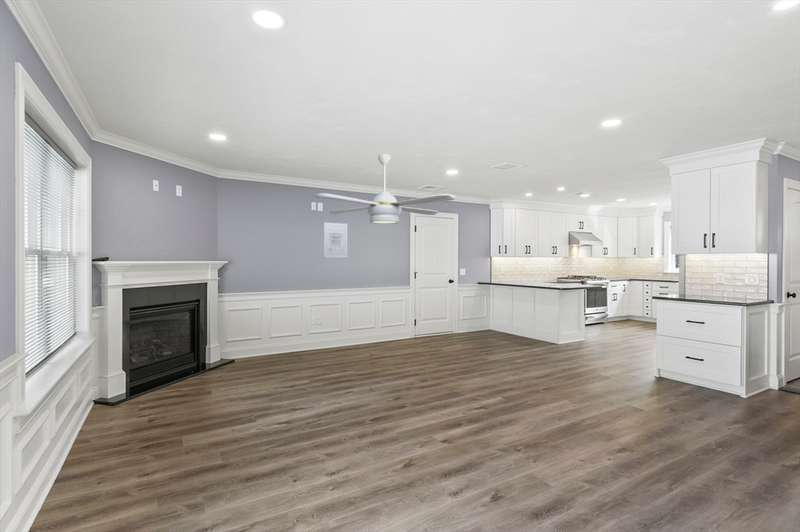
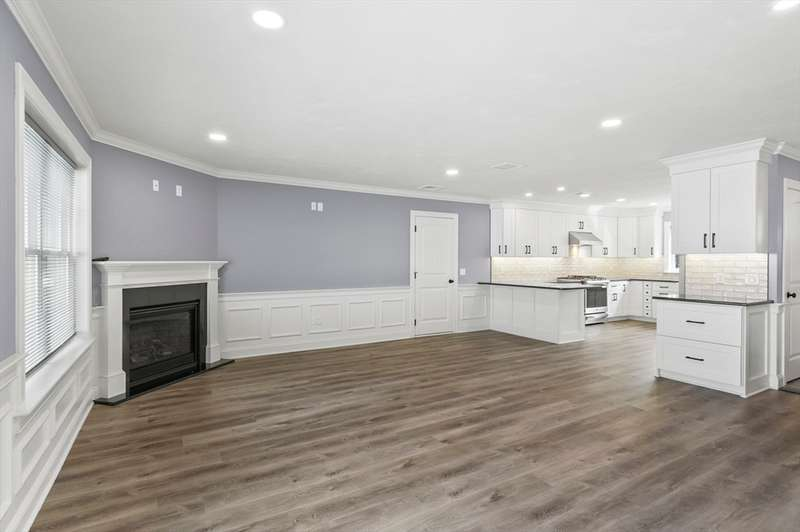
- ceiling fan (384, 189)
- wall art (335, 240)
